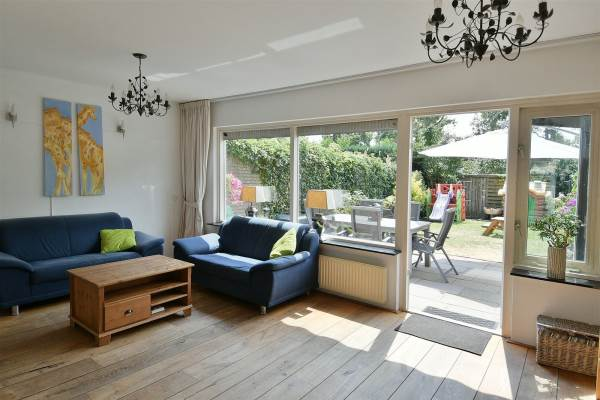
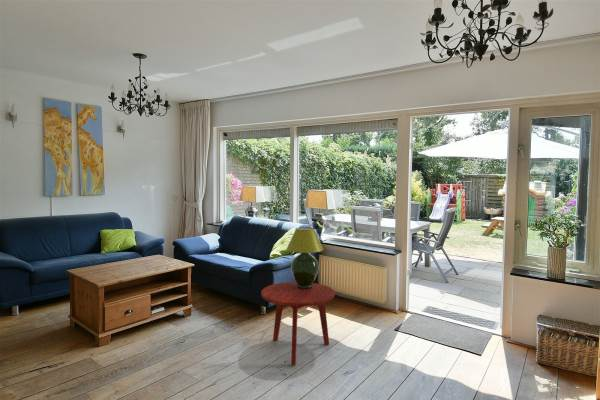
+ side table (296, 320)
+ table lamp (304, 257)
